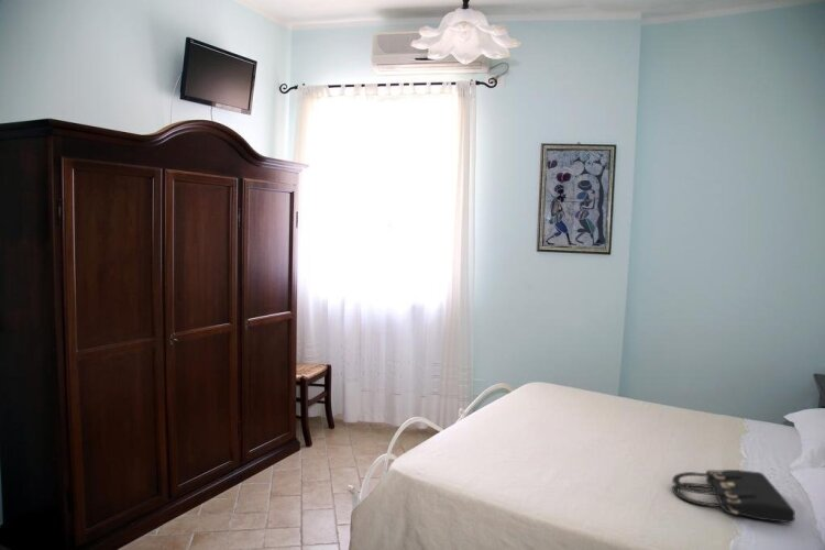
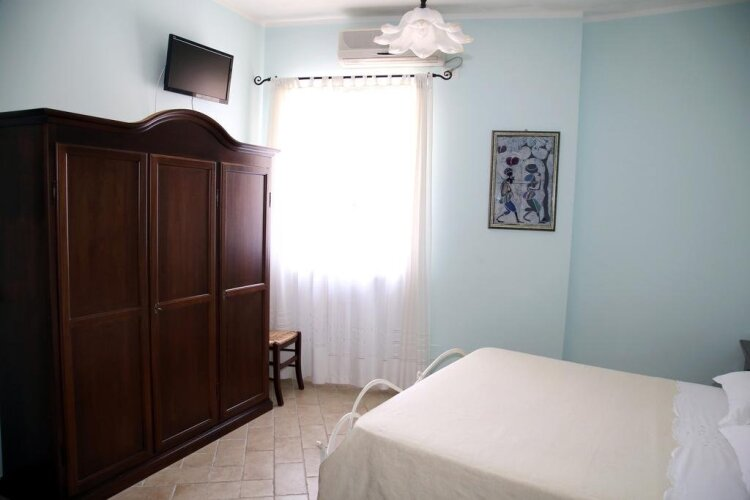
- handbag (724, 491)
